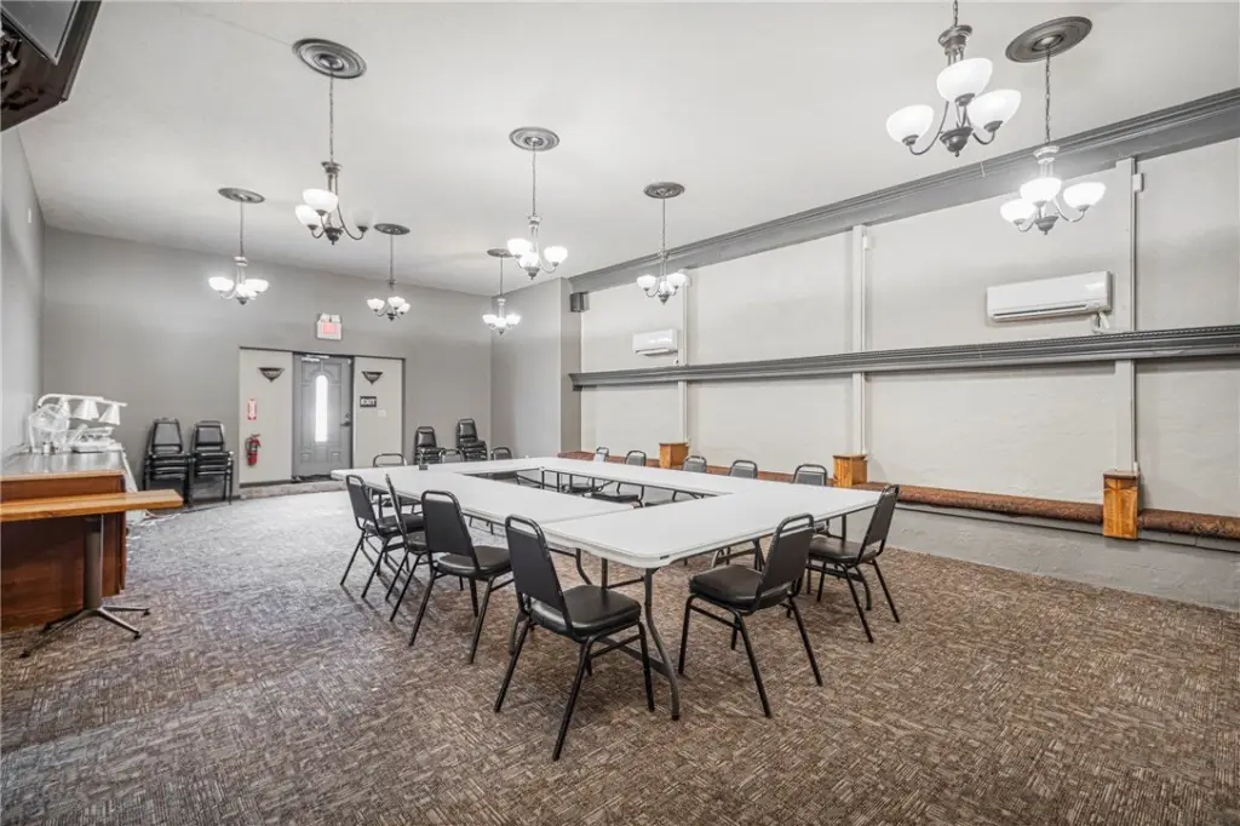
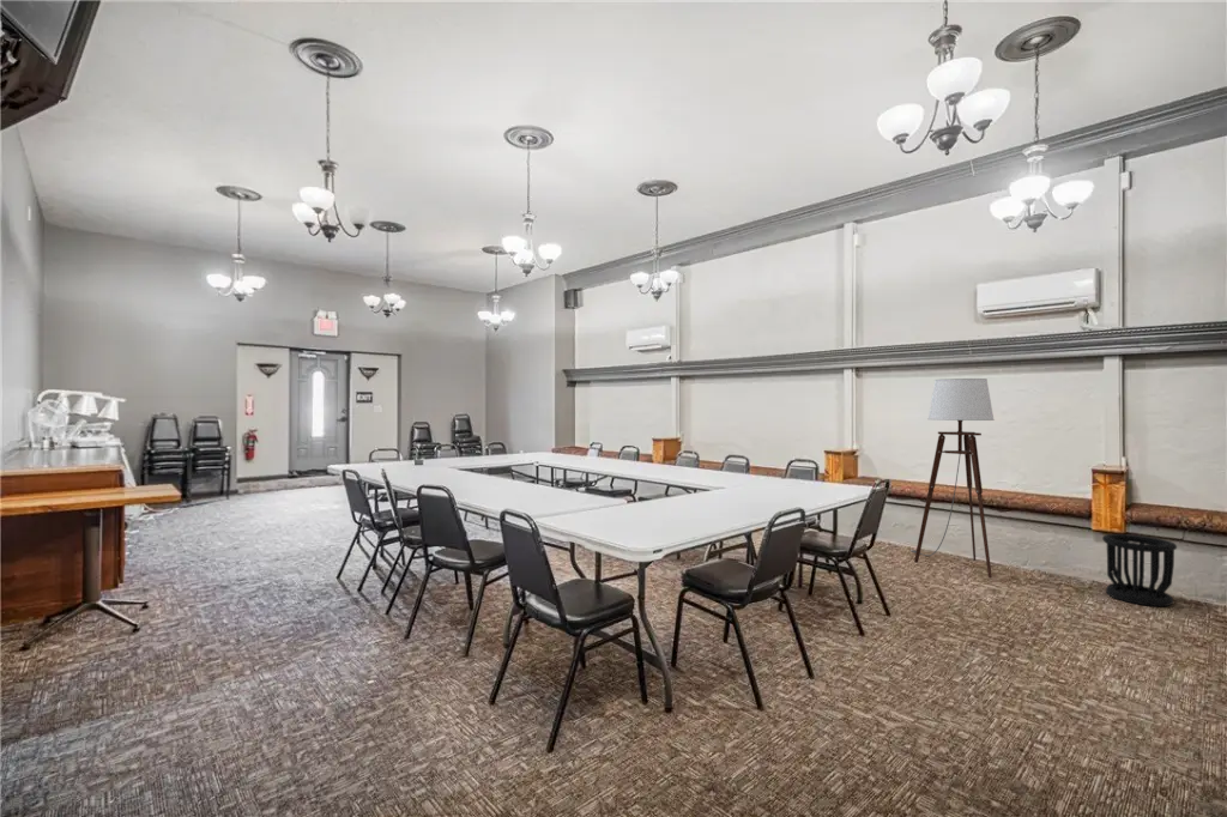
+ wastebasket (1137, 568)
+ floor lamp (956, 474)
